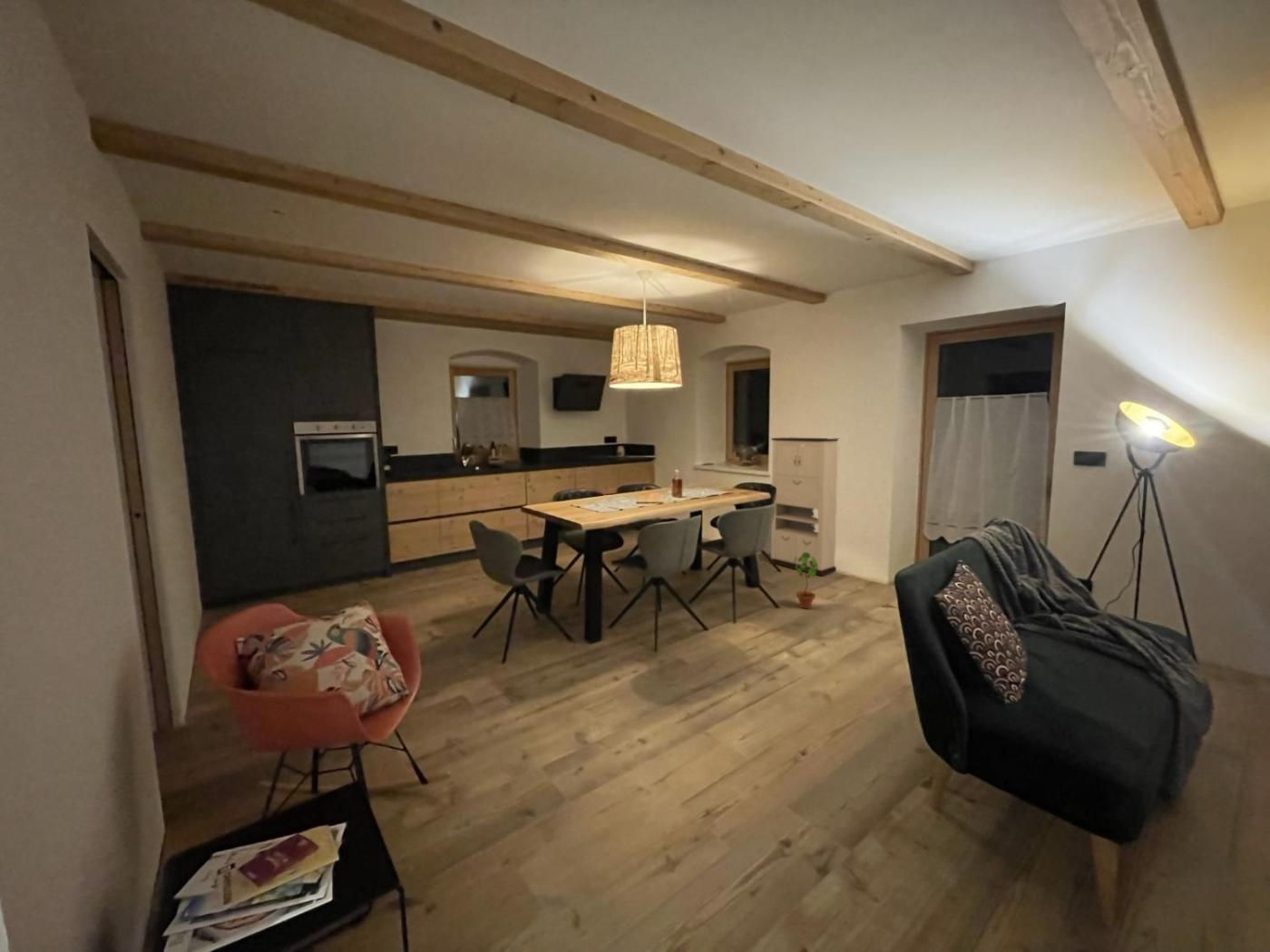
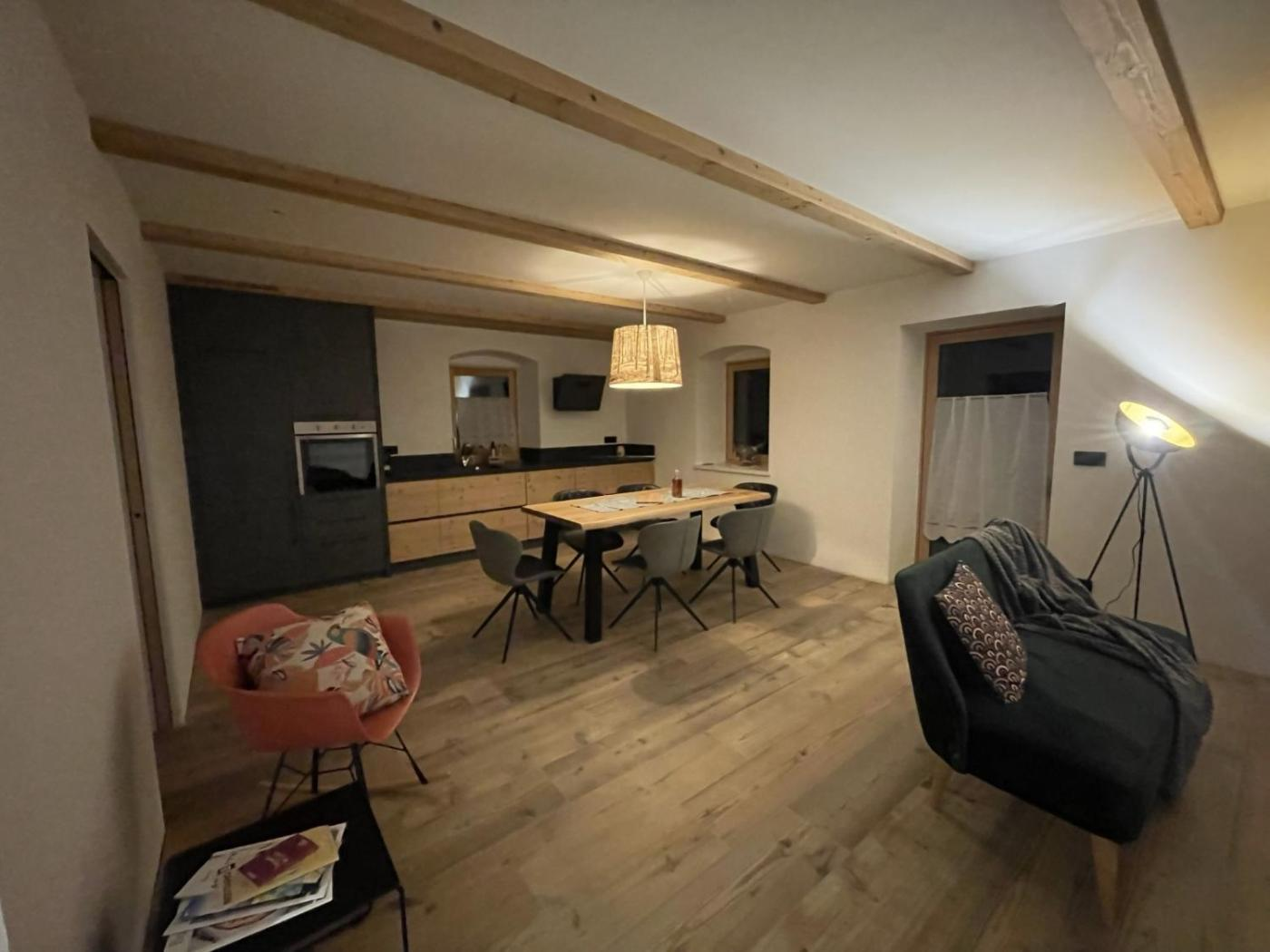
- cabinet (803, 503)
- potted plant (806, 580)
